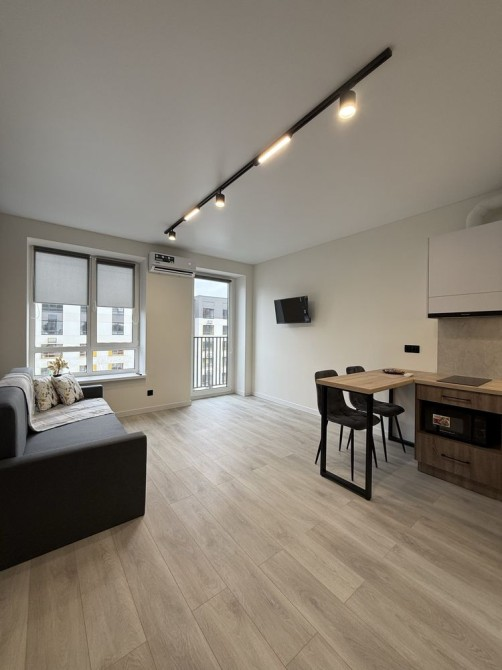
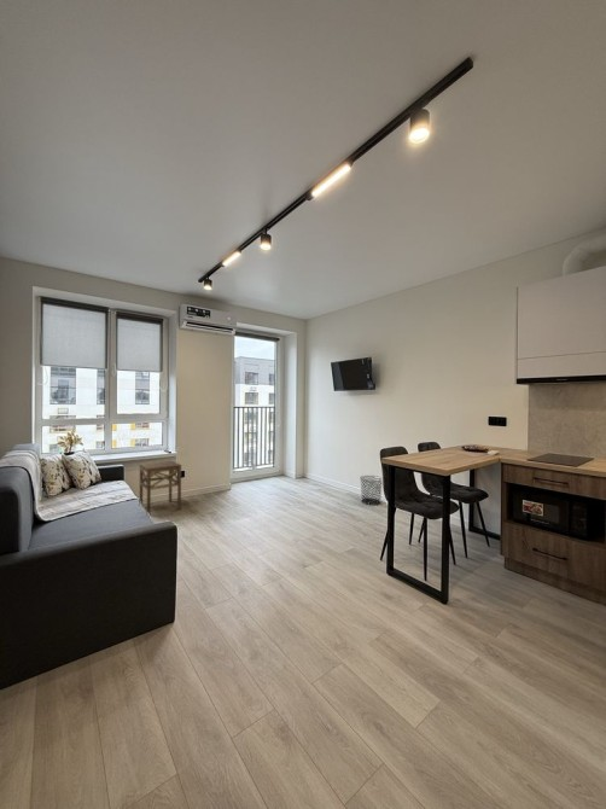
+ side table (159, 485)
+ waste bin (371, 489)
